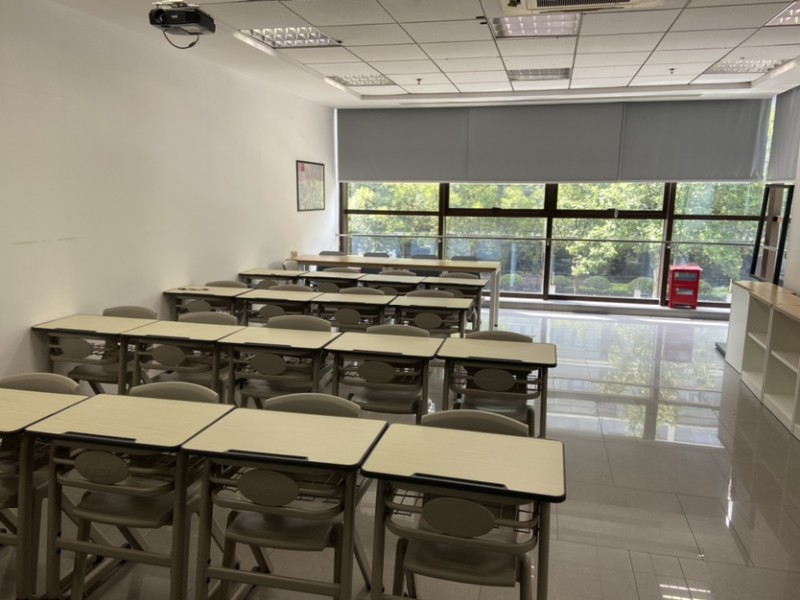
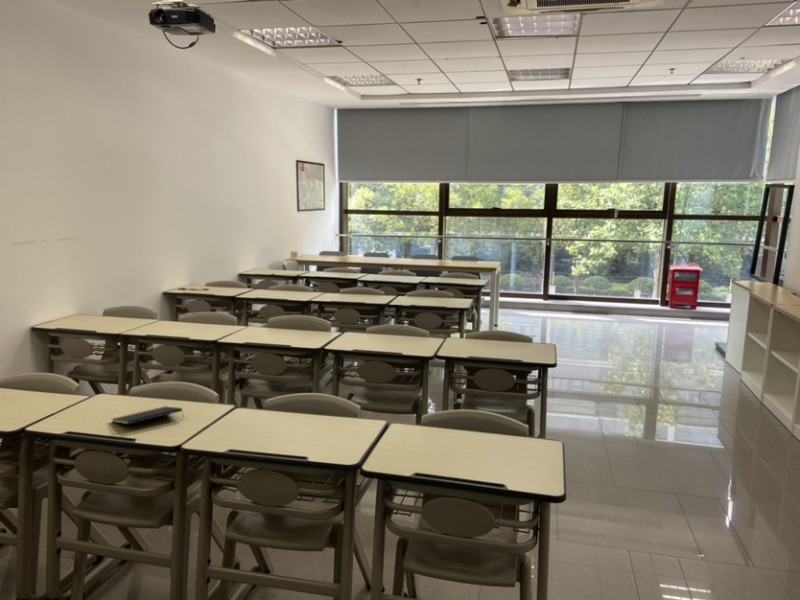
+ notepad (147, 414)
